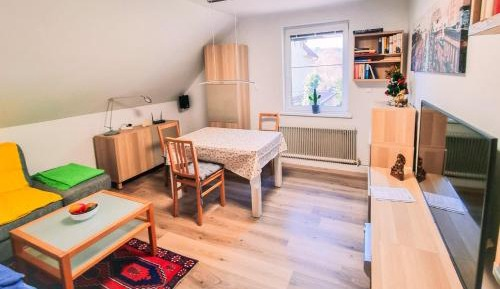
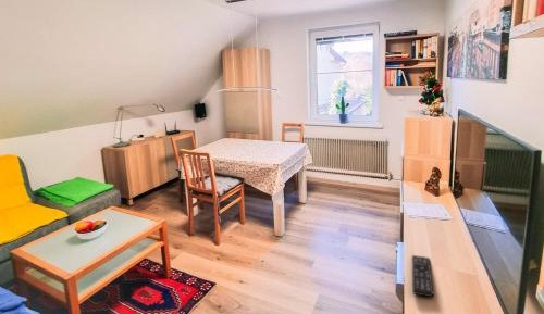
+ remote control (421, 273)
